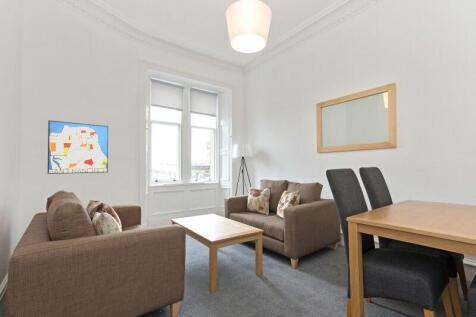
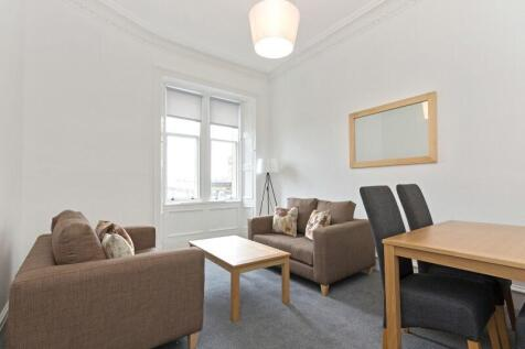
- wall art (80, 148)
